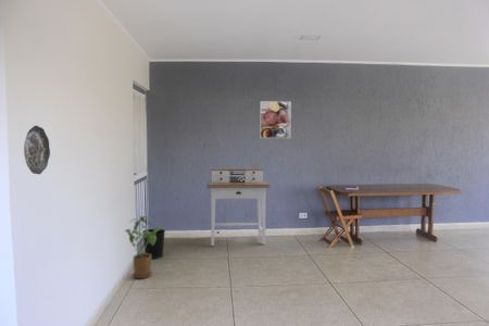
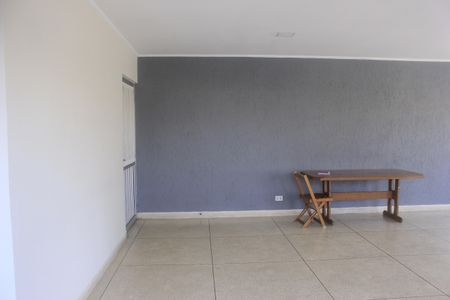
- house plant (145, 246)
- wastebasket (154, 243)
- decorative plate (35, 150)
- desk (237, 198)
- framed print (275, 120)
